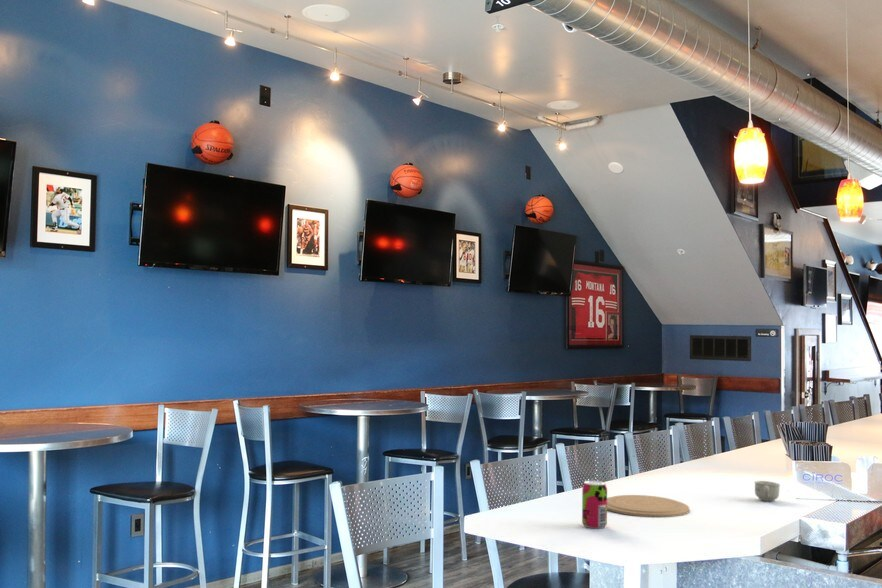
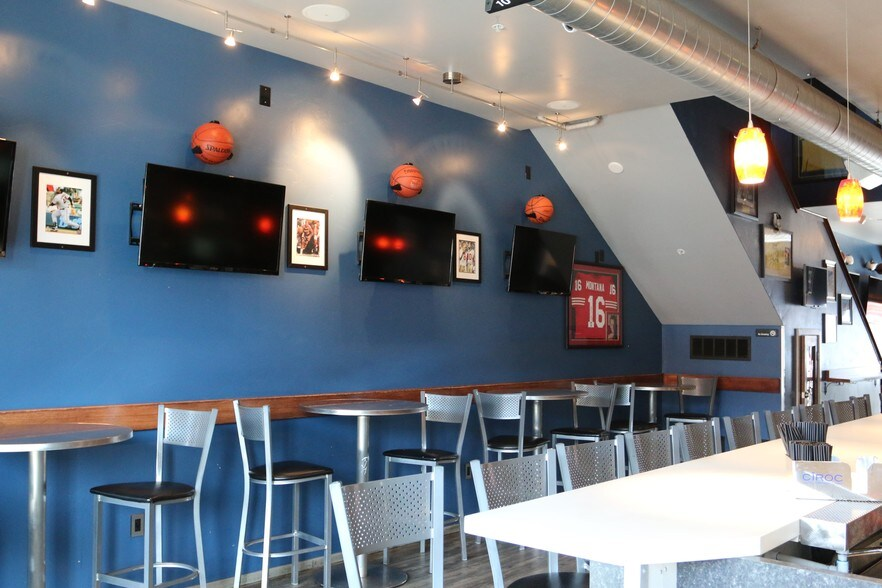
- beverage can (594, 504)
- plate (644, 505)
- cup (766, 491)
